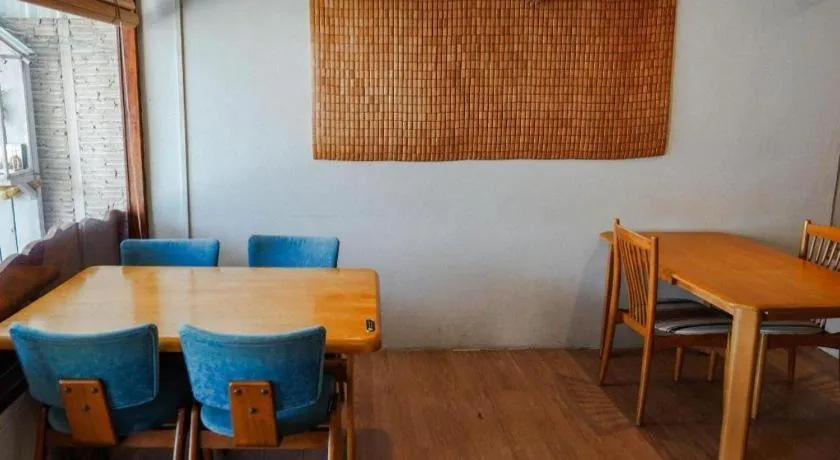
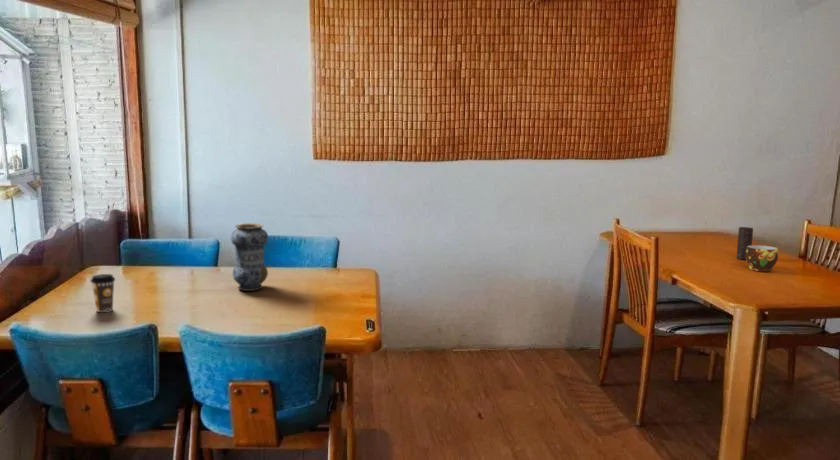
+ candle (744, 243)
+ coffee cup (103, 293)
+ vase (249, 257)
+ cup (759, 258)
